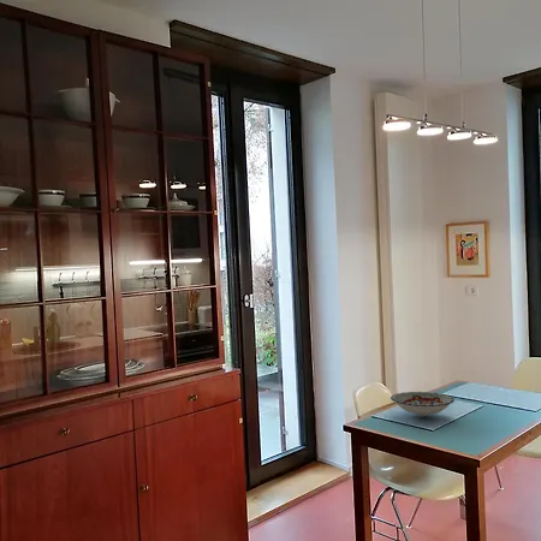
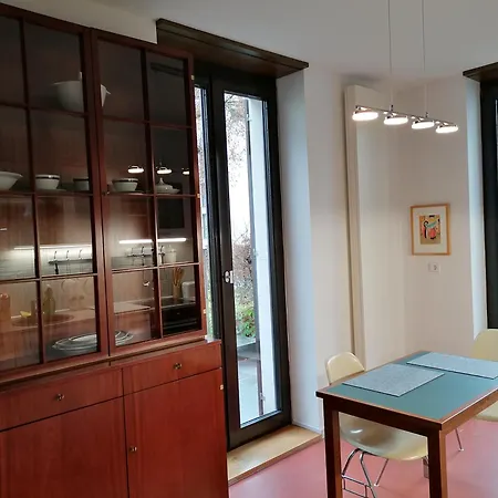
- bowl (422, 406)
